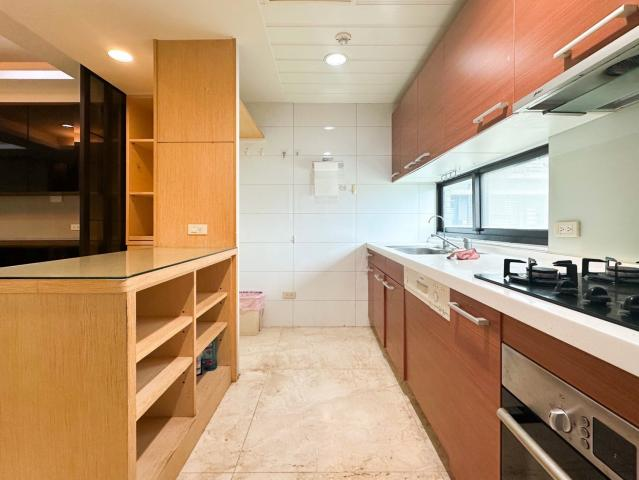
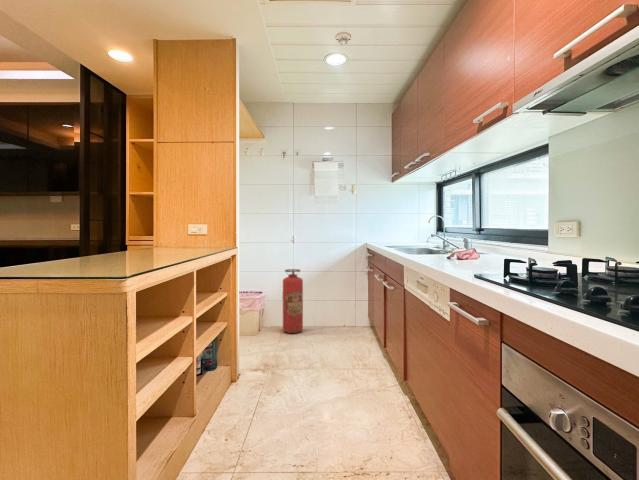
+ fire extinguisher (292, 300)
